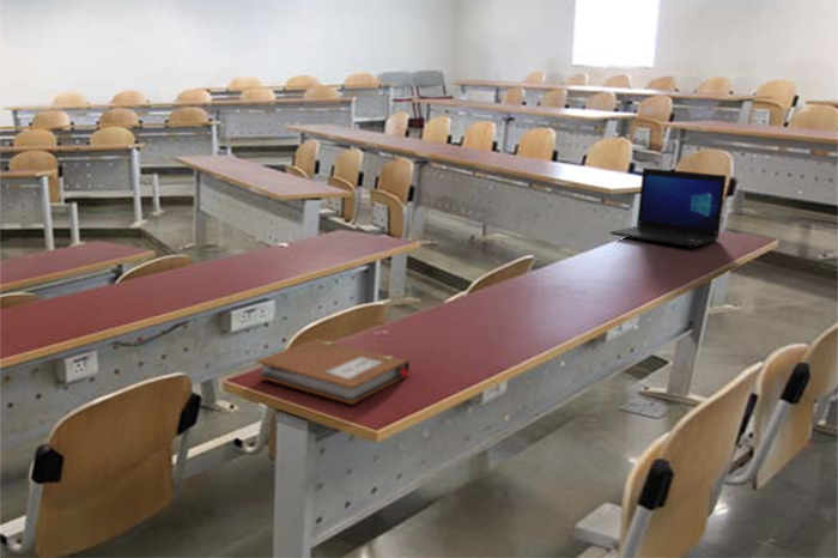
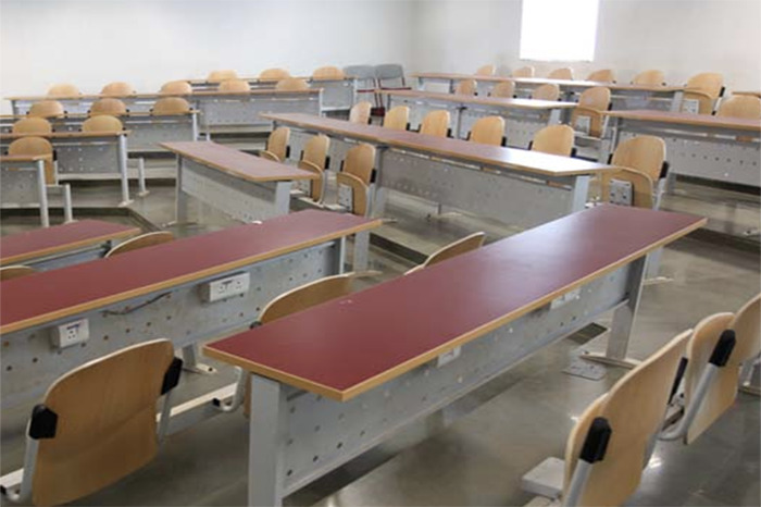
- notebook (336, 368)
- laptop (667, 205)
